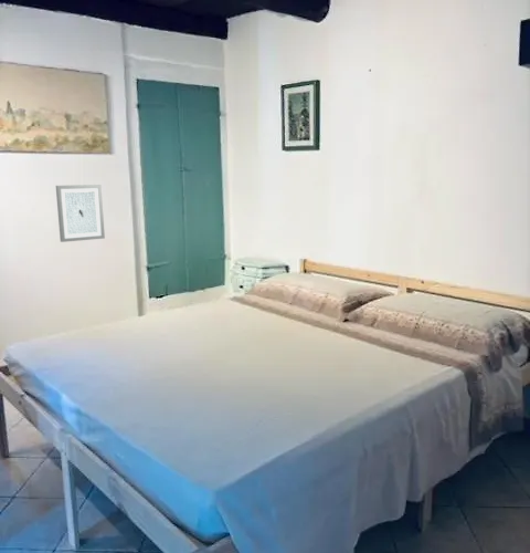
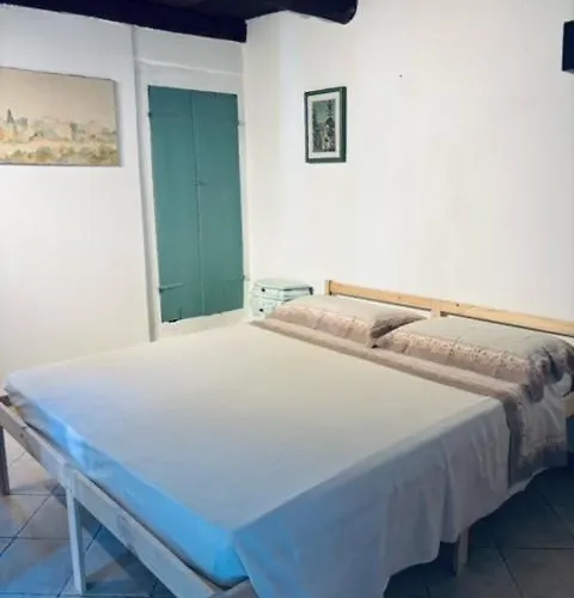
- wall art (81, 212)
